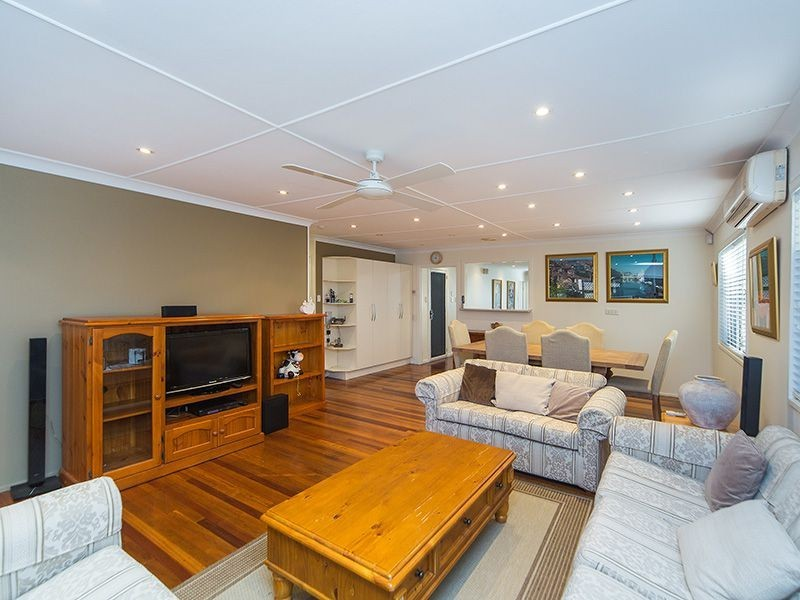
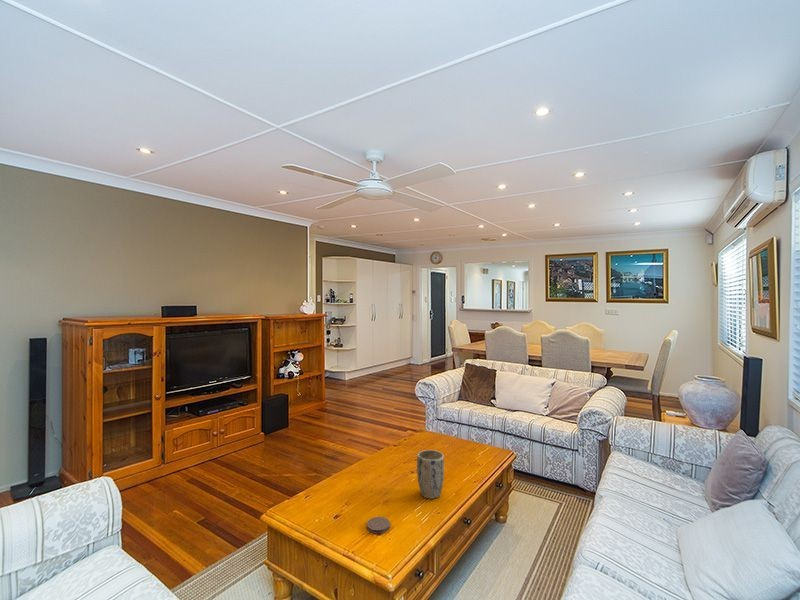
+ plant pot (430, 474)
+ coaster (378, 524)
